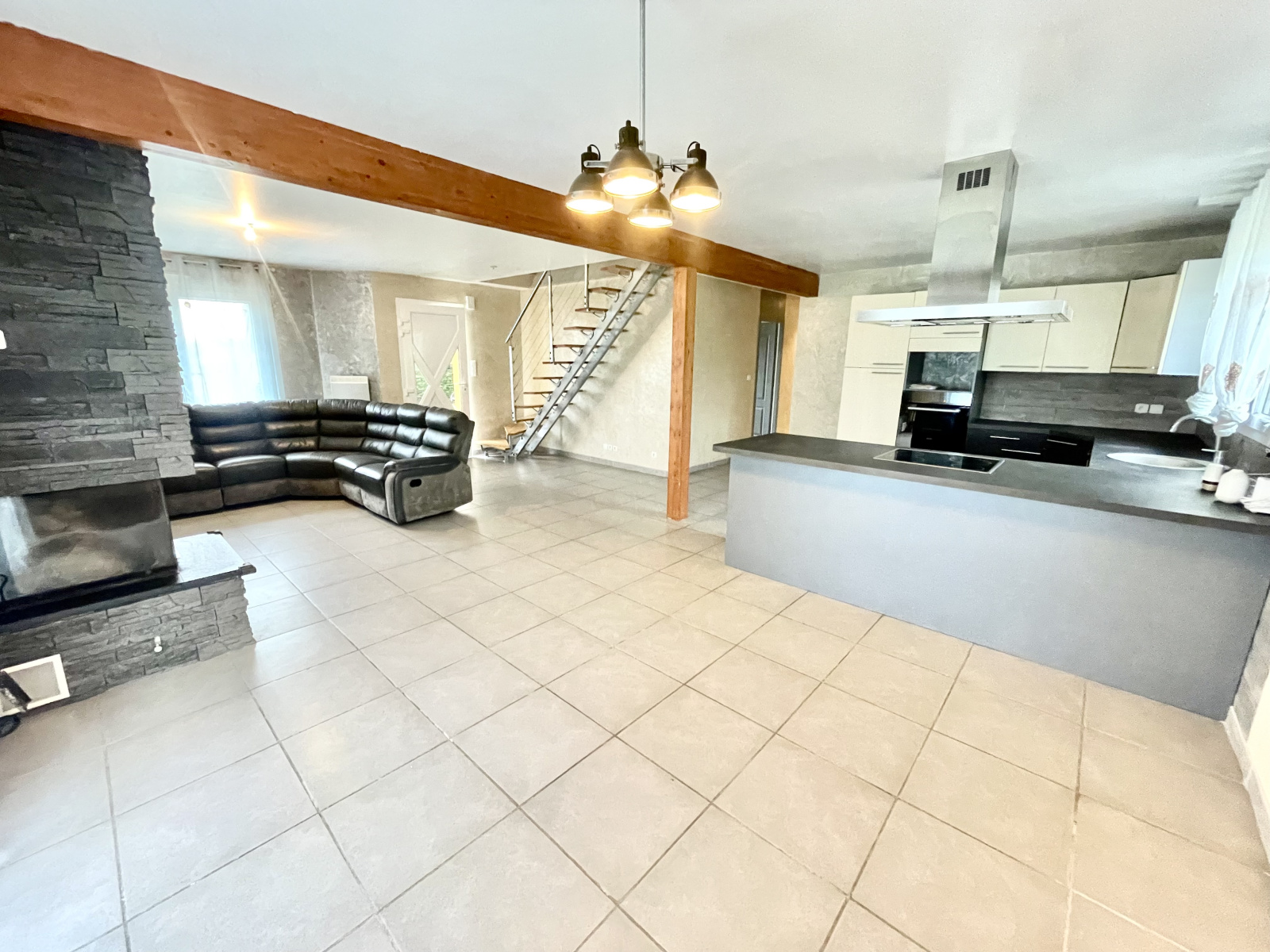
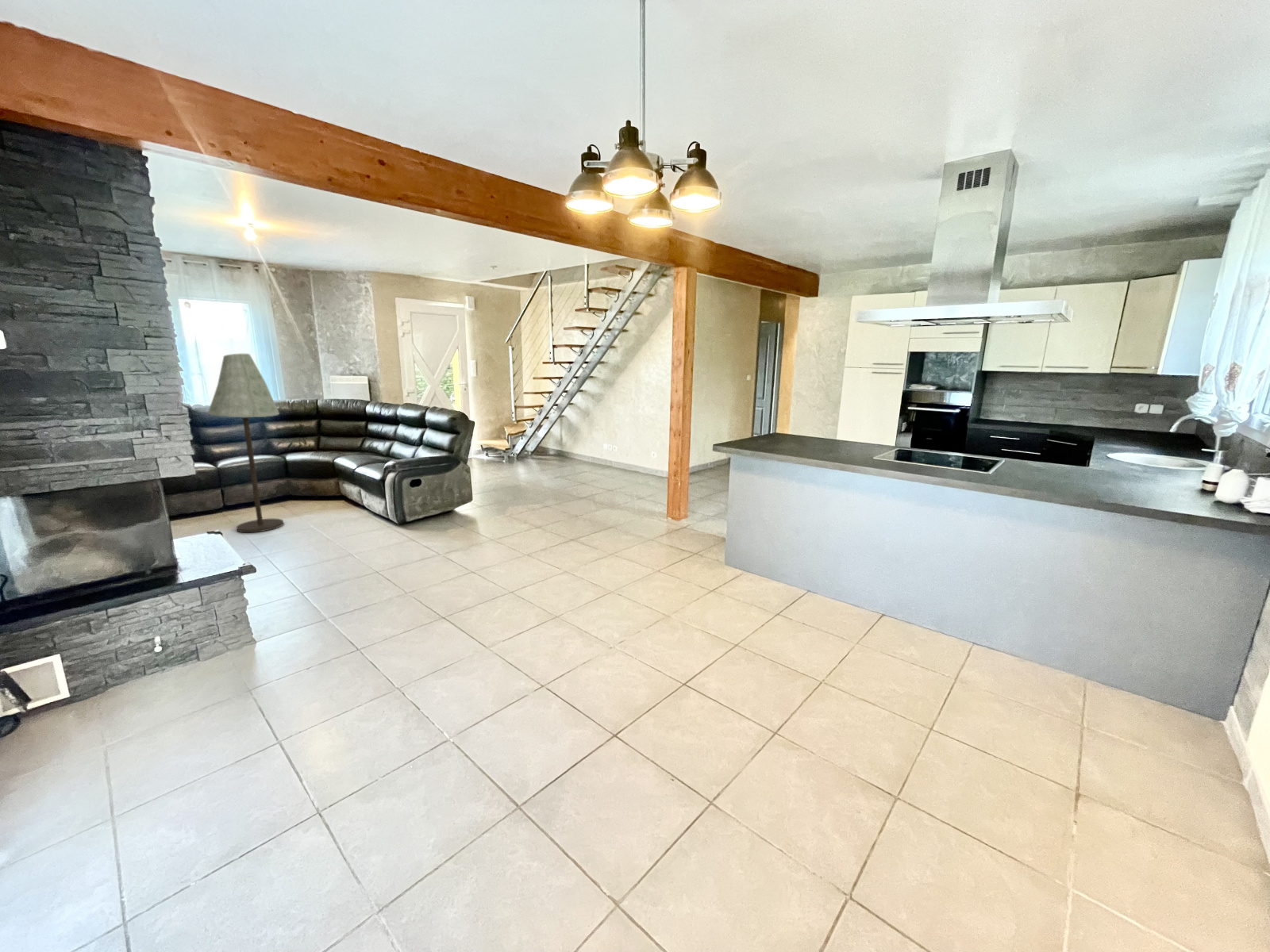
+ floor lamp (248, 443)
